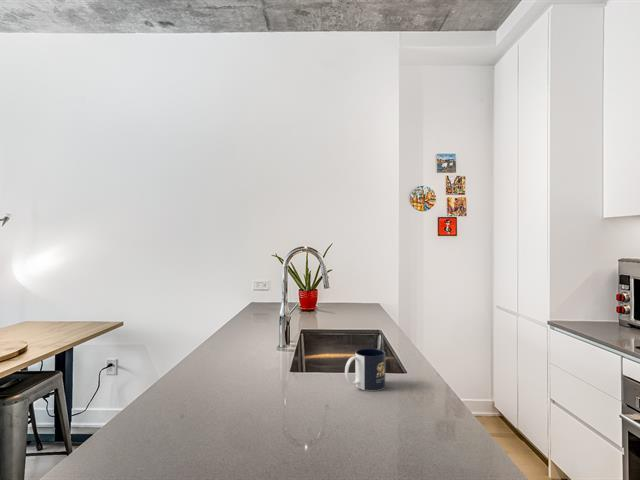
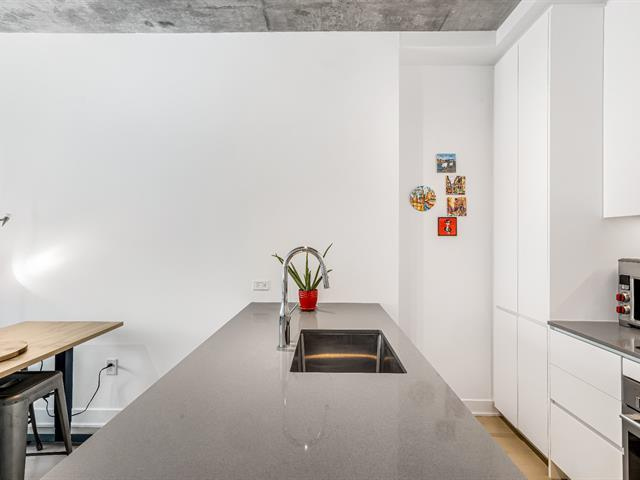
- mug (364, 369)
